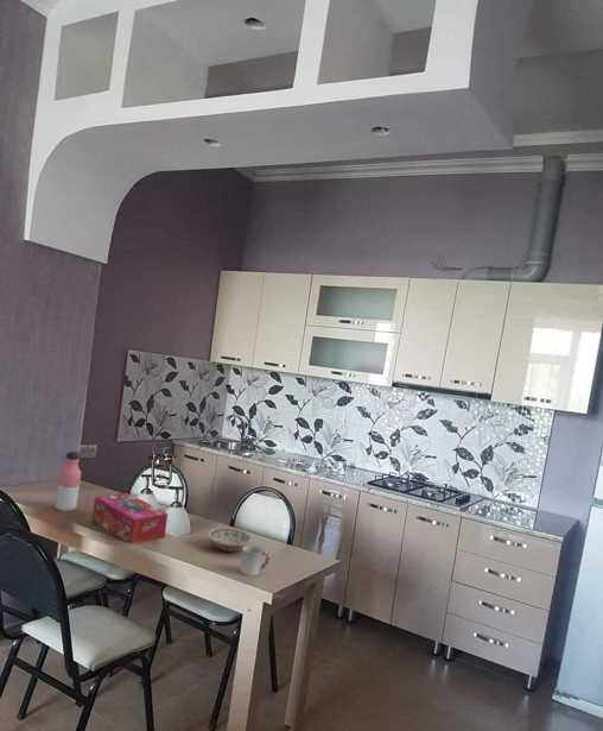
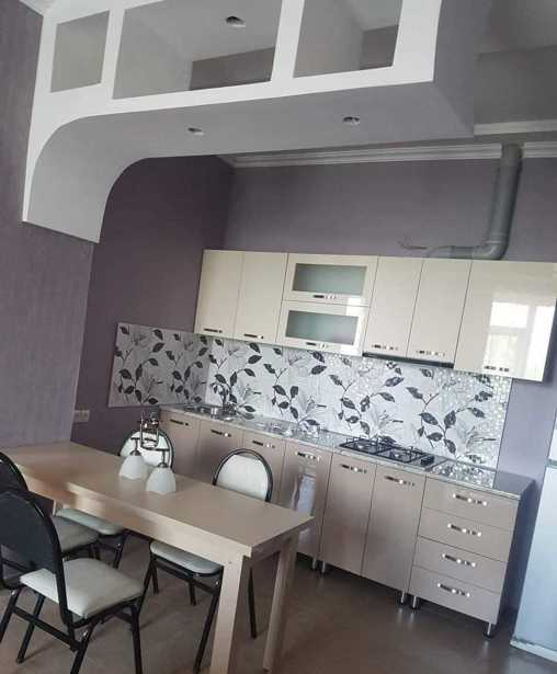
- cup (254, 560)
- bowl (229, 542)
- tissue box (128, 517)
- water bottle (69, 480)
